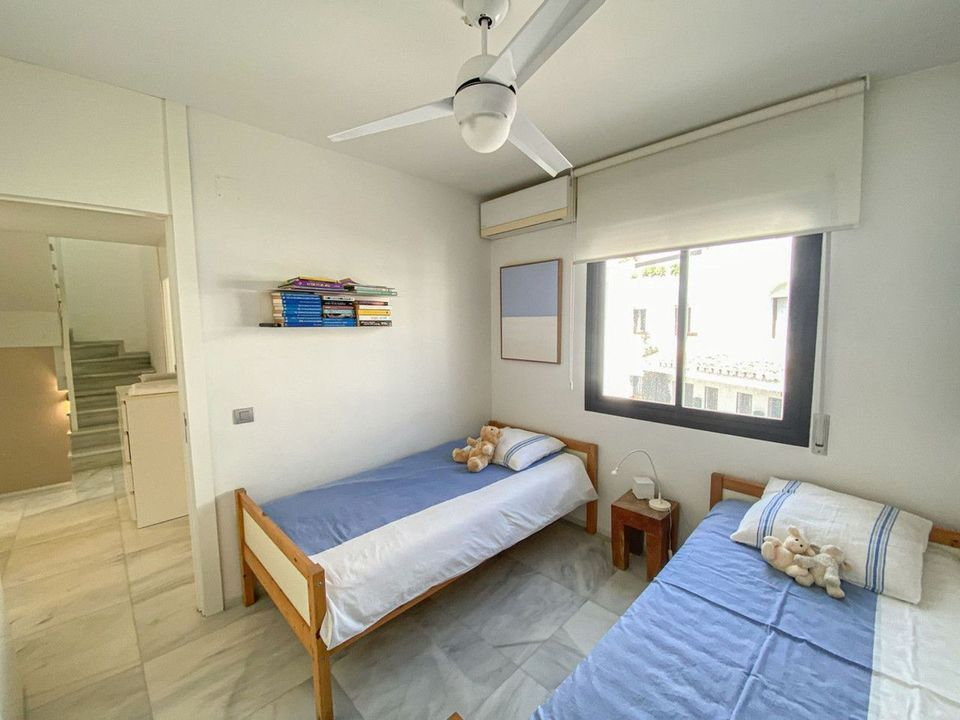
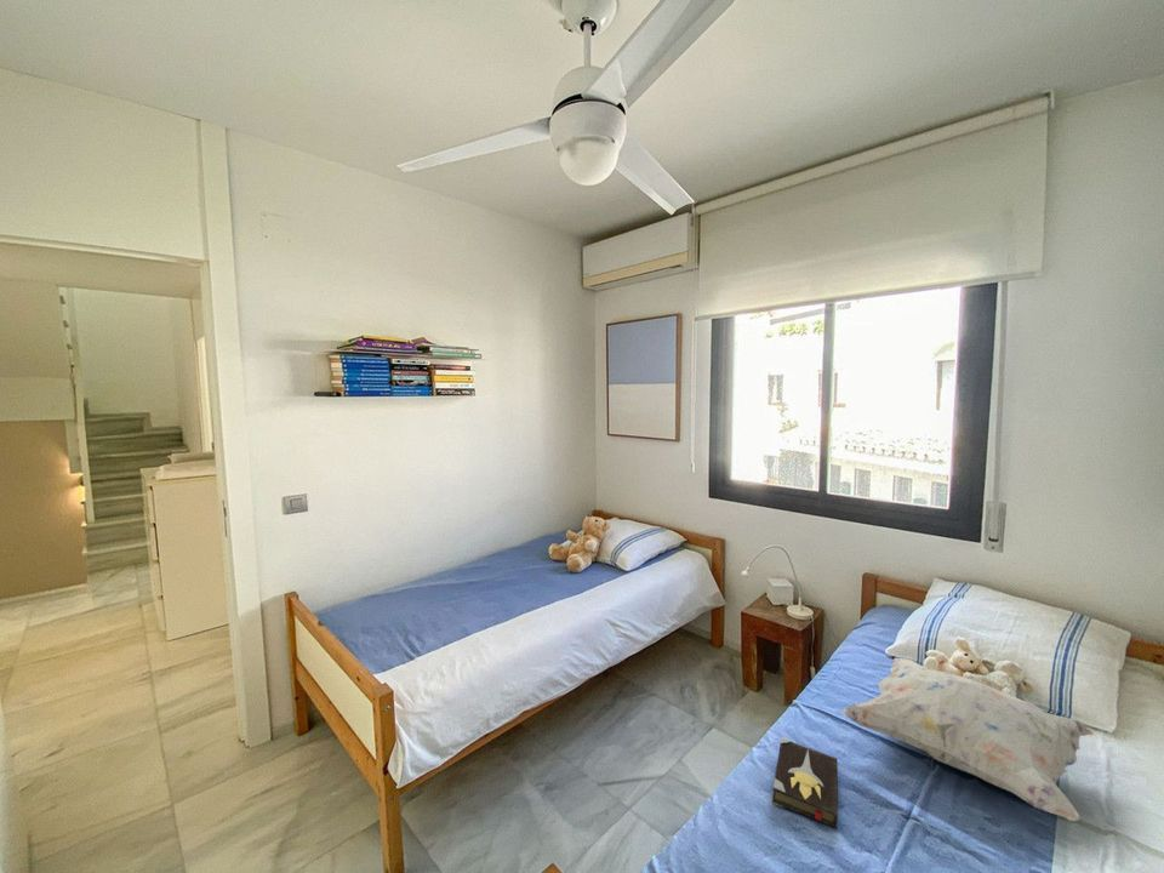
+ decorative pillow (964, 720)
+ hardback book (805, 777)
